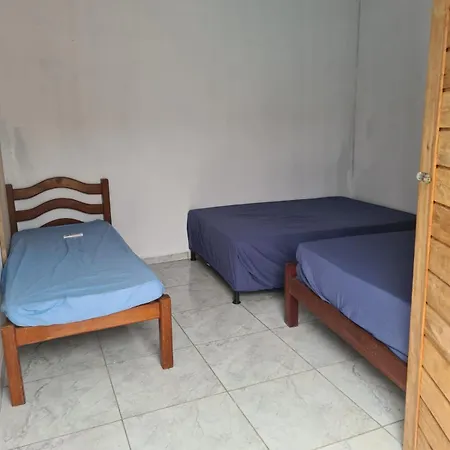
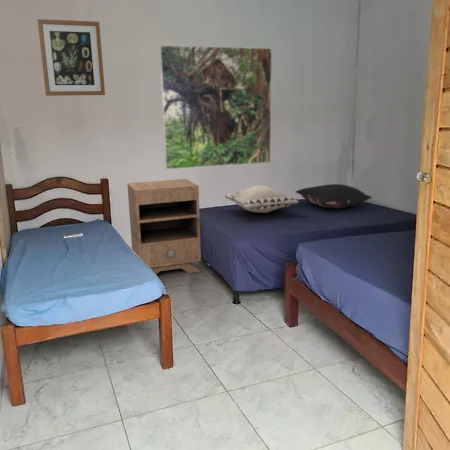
+ wall art (72, 58)
+ nightstand (164, 228)
+ decorative pillow (260, 199)
+ pillow (331, 195)
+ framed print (218, 108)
